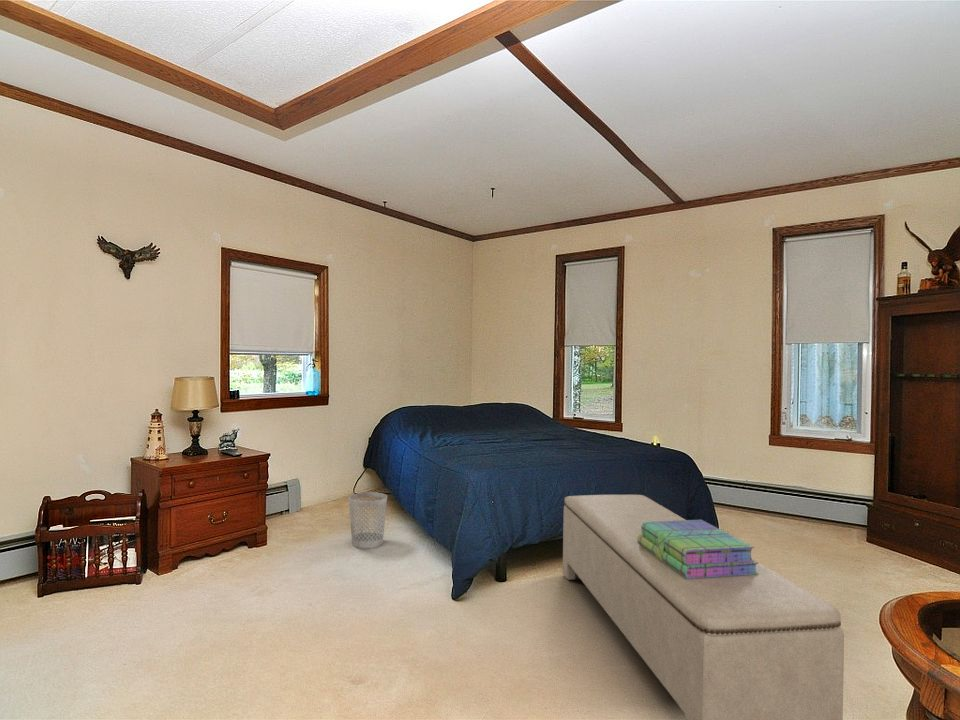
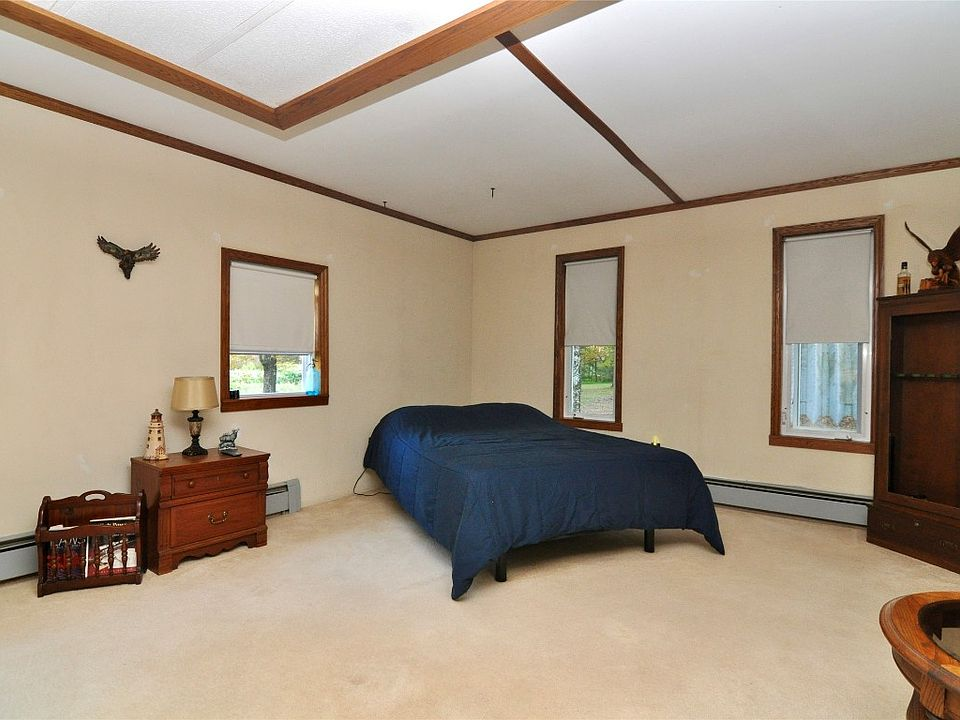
- bench (662, 585)
- wastebasket (367, 520)
- stack of books (693, 545)
